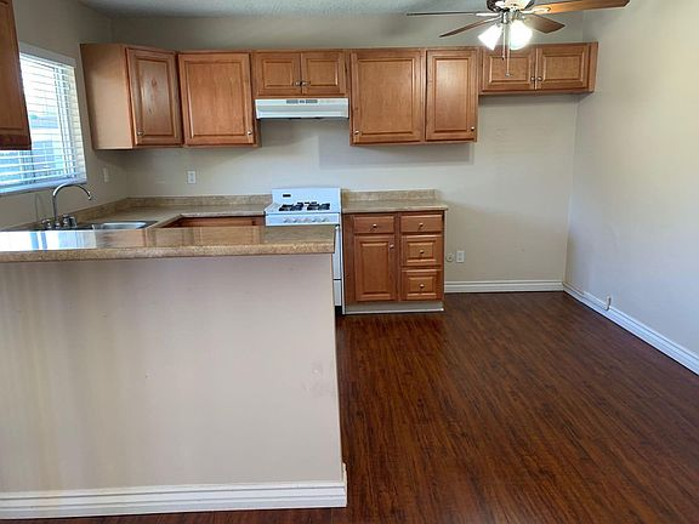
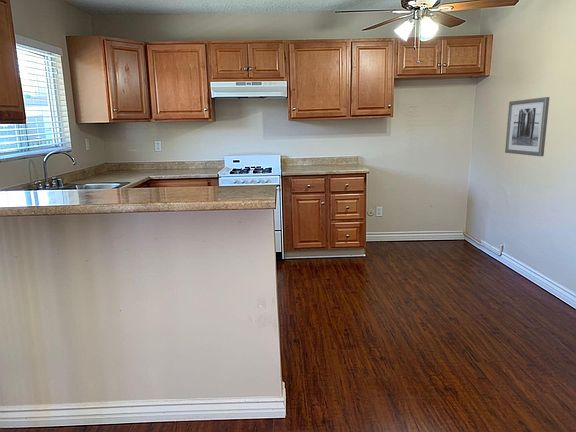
+ wall art (525, 127)
